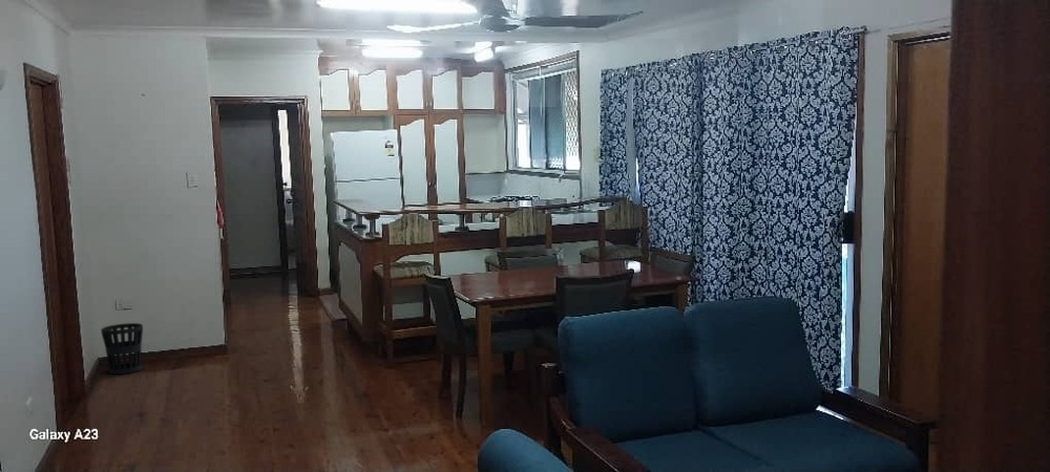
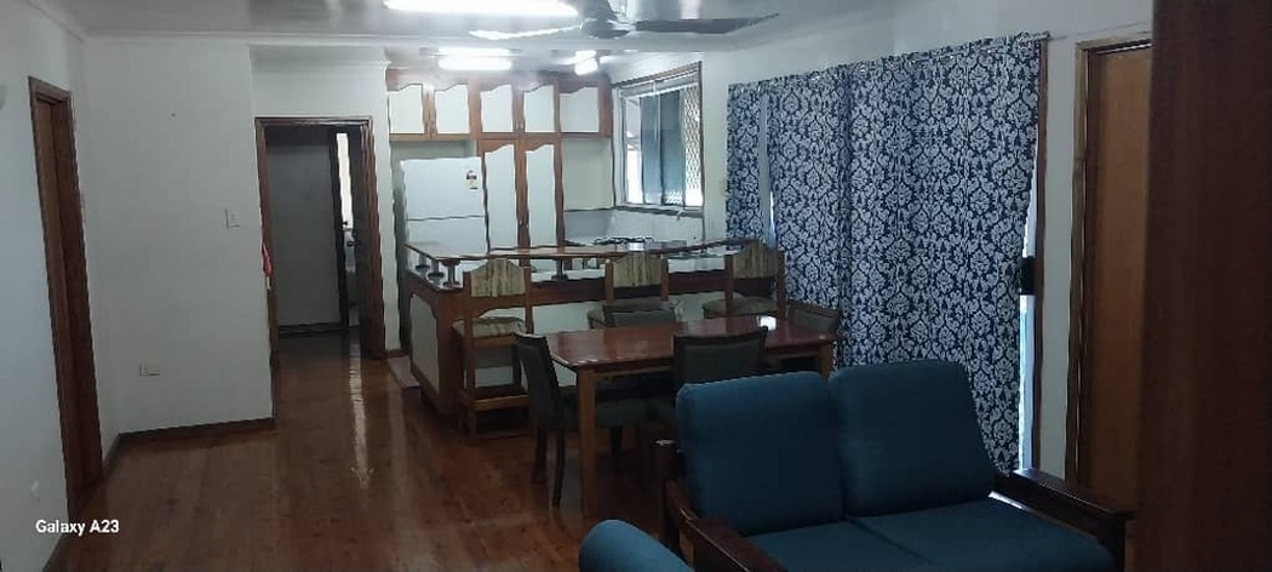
- wastebasket (123, 348)
